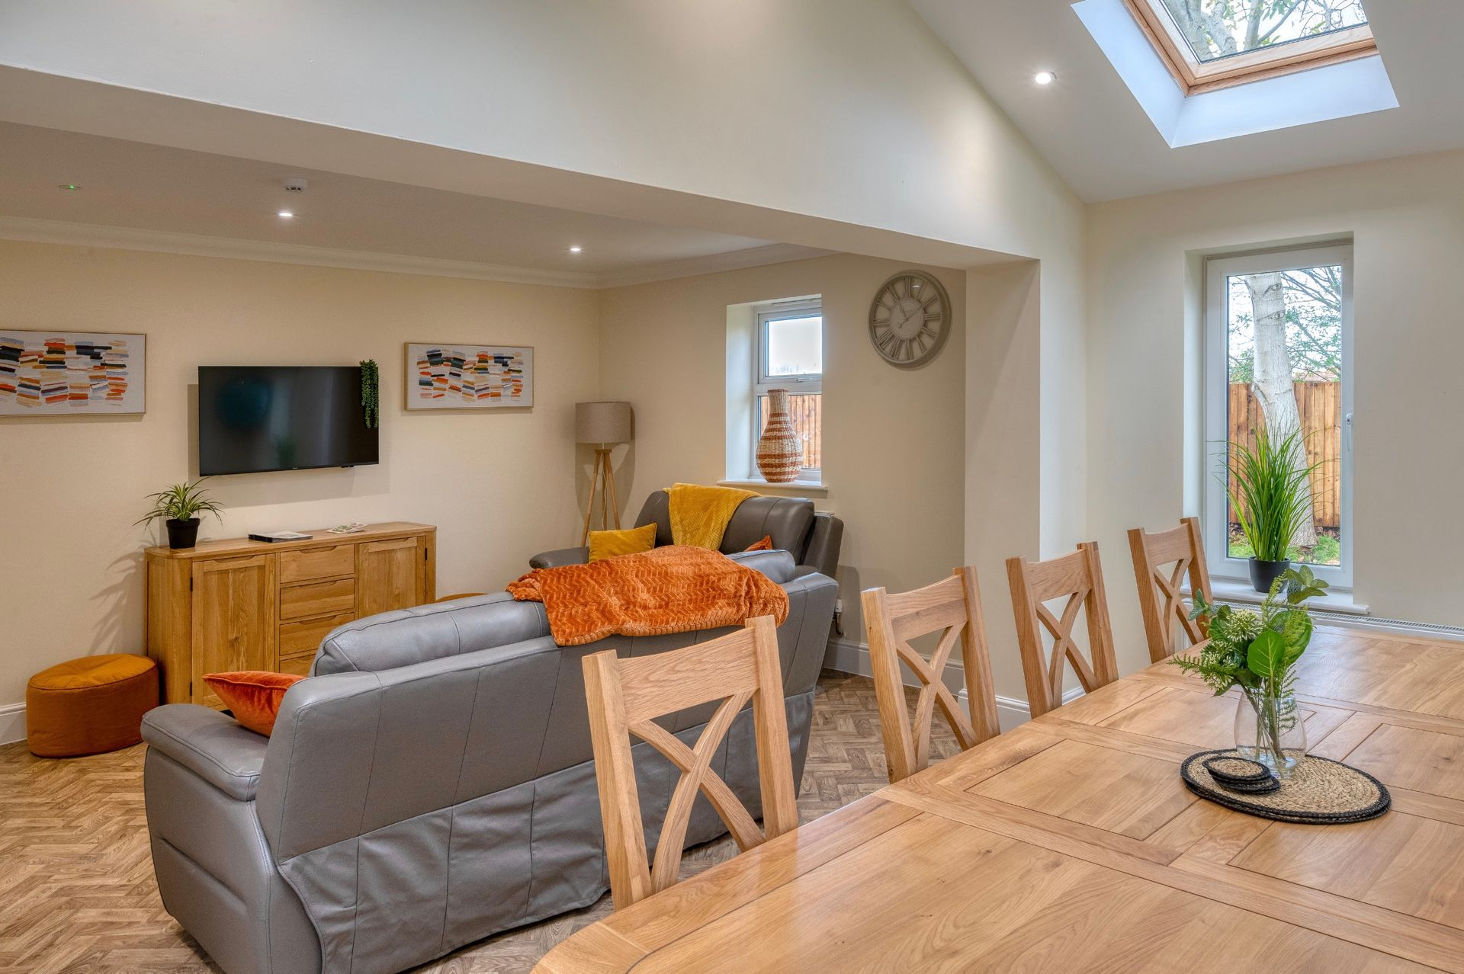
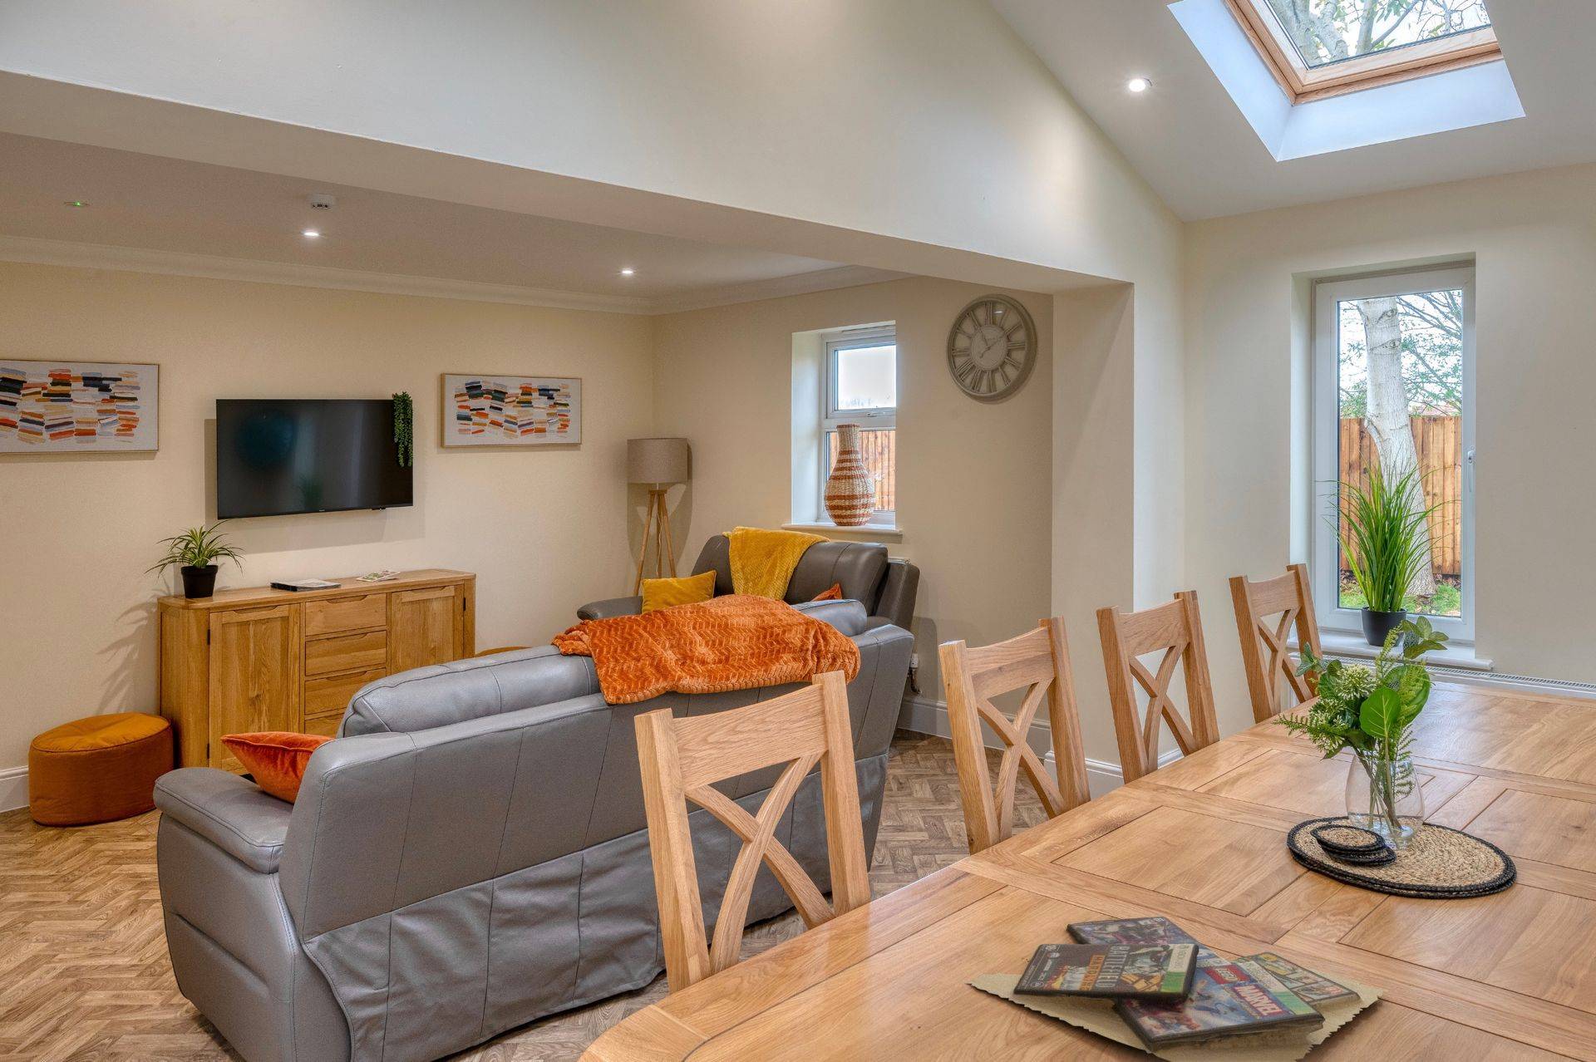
+ video game cases (1174, 967)
